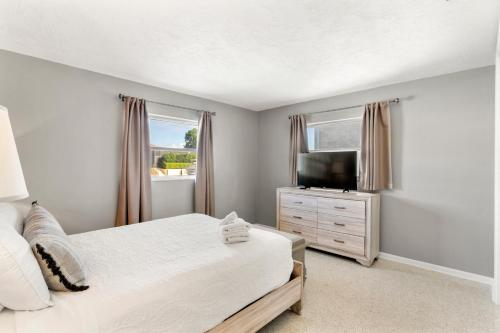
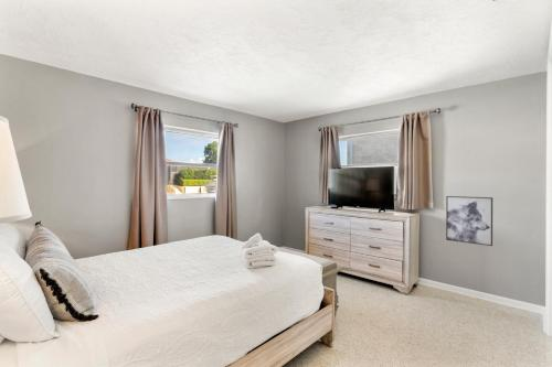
+ wall art (468, 219)
